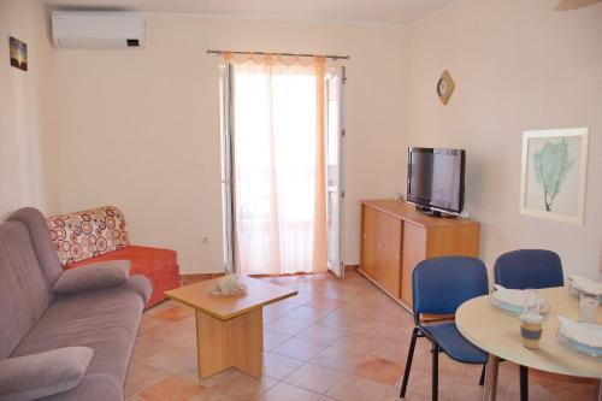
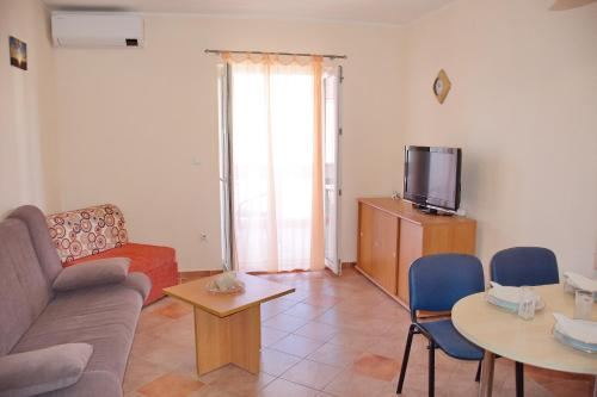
- wall art (551, 175)
- coffee cup (531, 330)
